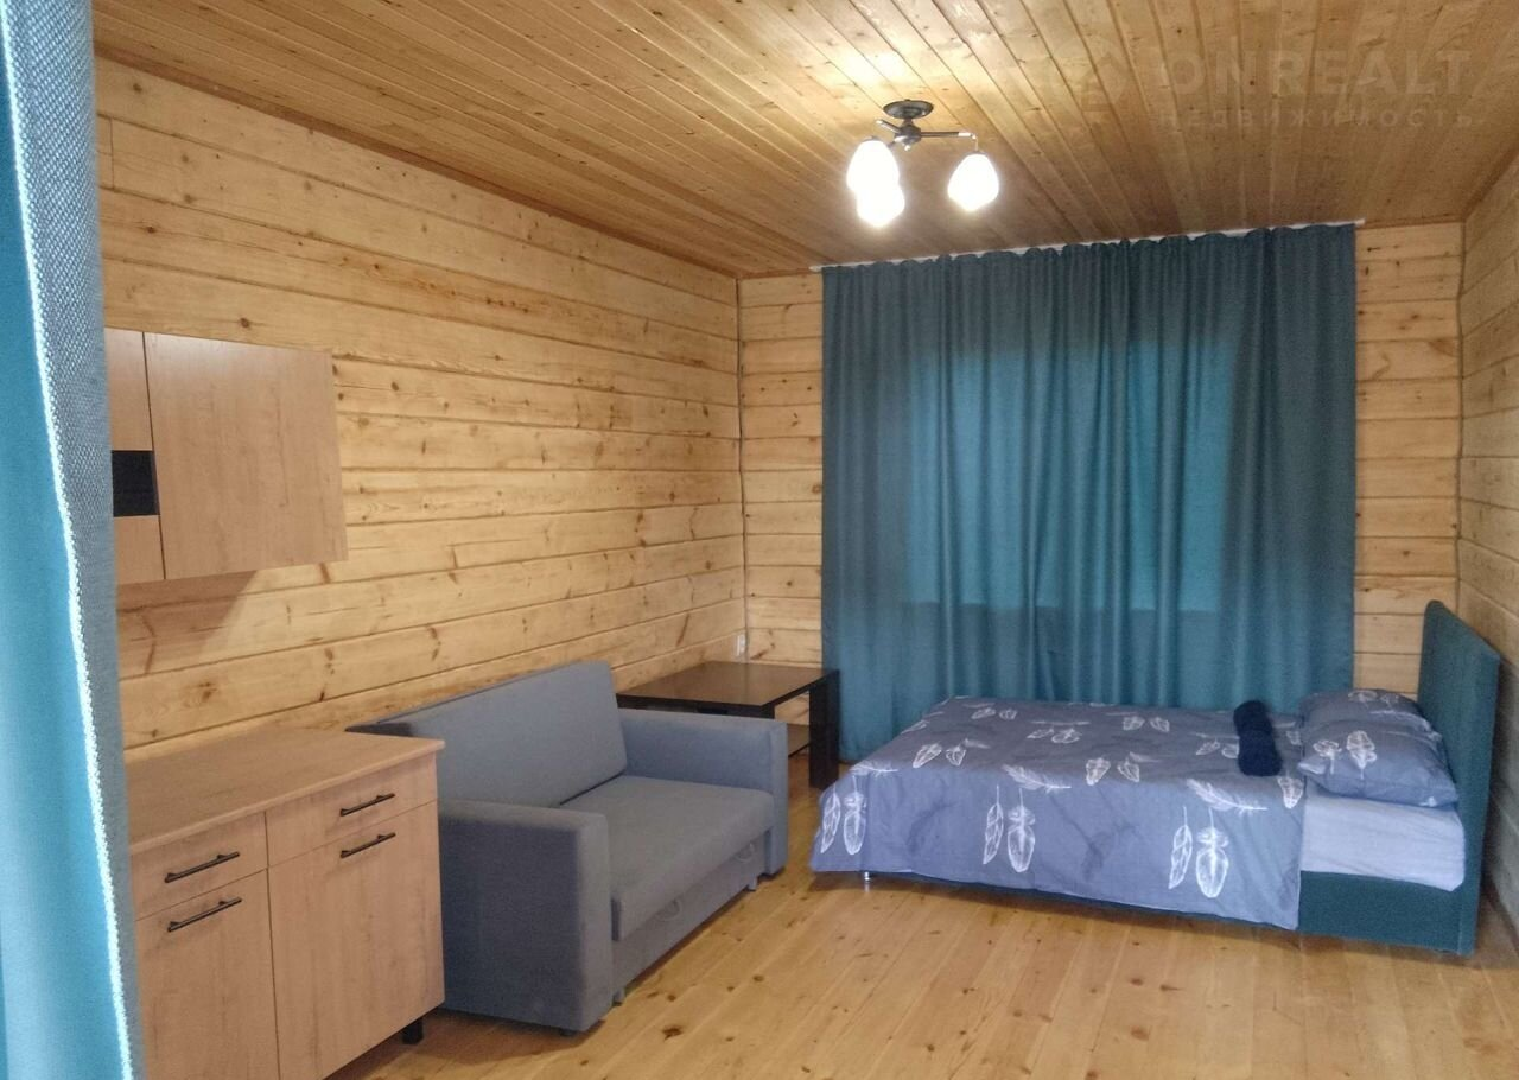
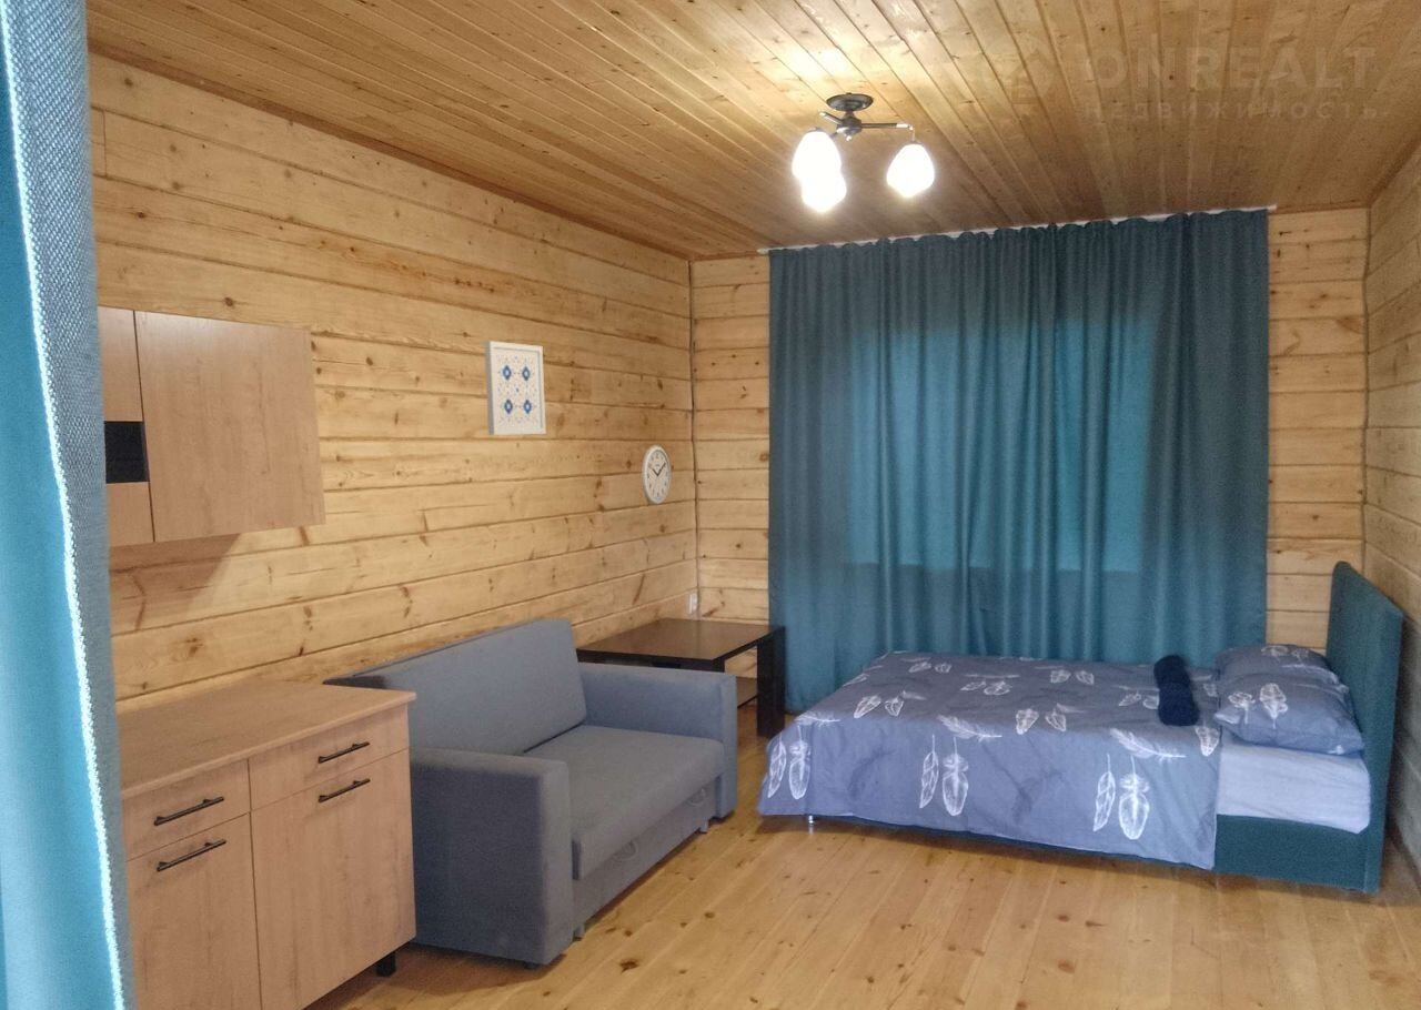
+ wall art (516, 388)
+ wall clock (657, 475)
